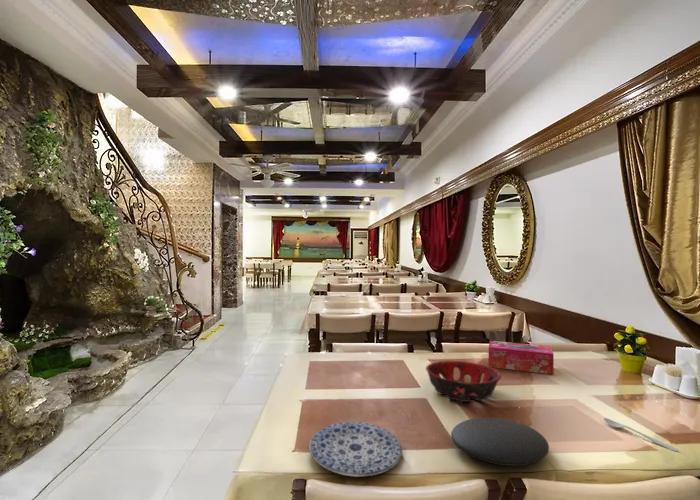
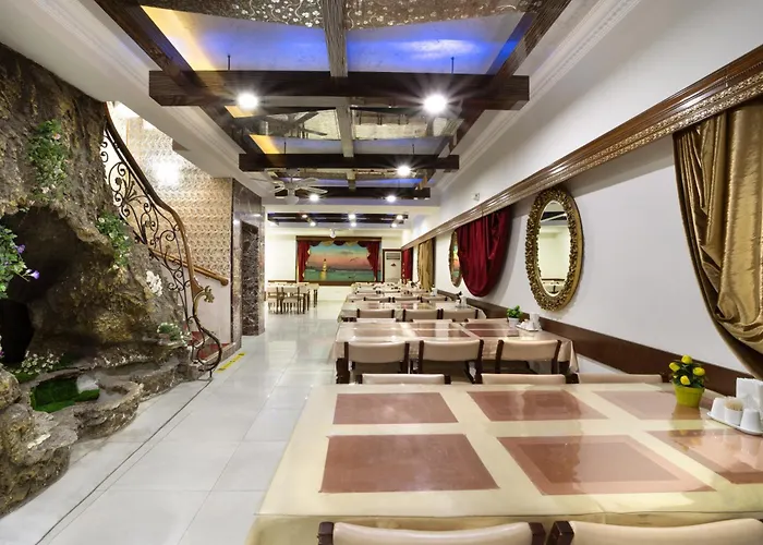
- spoon (638, 432)
- tissue box (519, 356)
- decorative bowl (462, 381)
- plate (355, 446)
- plate (498, 438)
